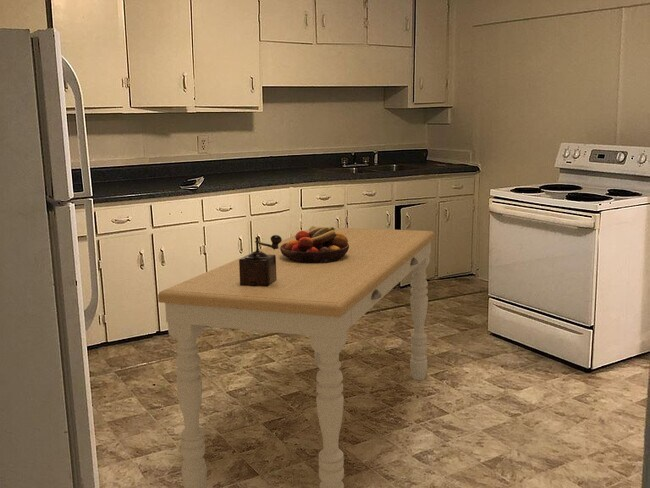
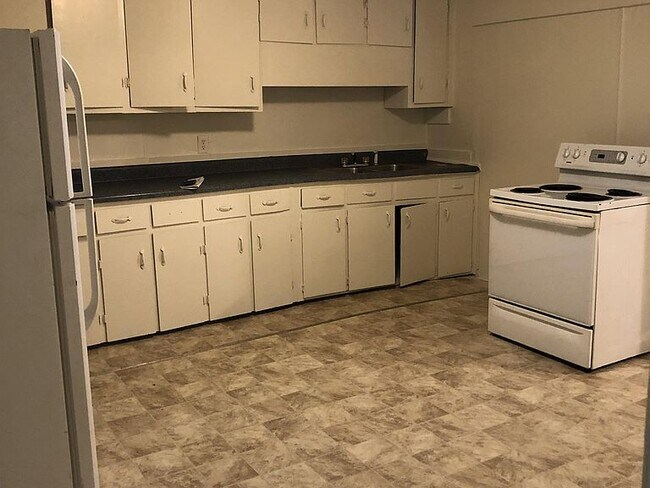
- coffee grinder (264, 257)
- dining table (325, 343)
- fruit bowl (314, 242)
